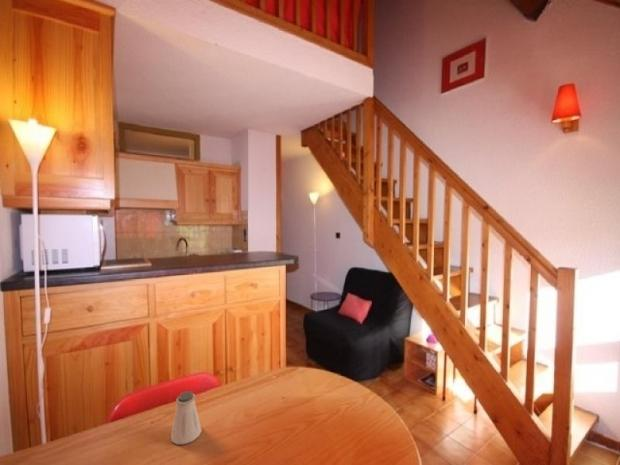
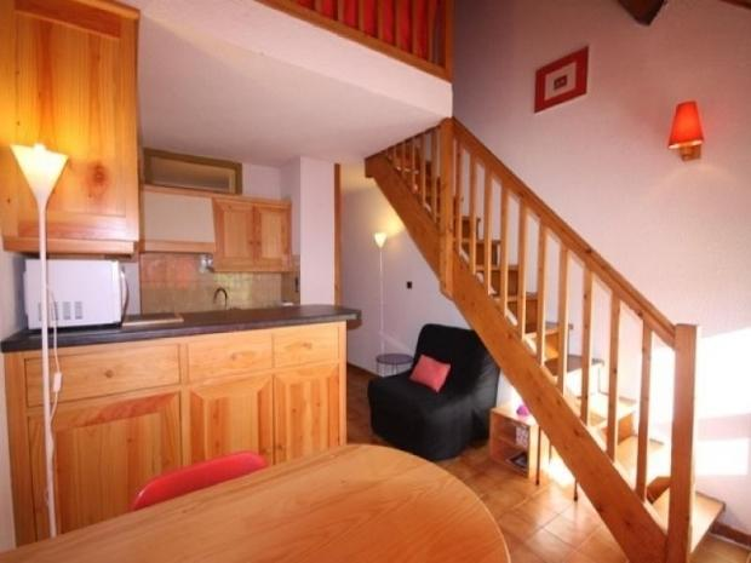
- saltshaker (186, 414)
